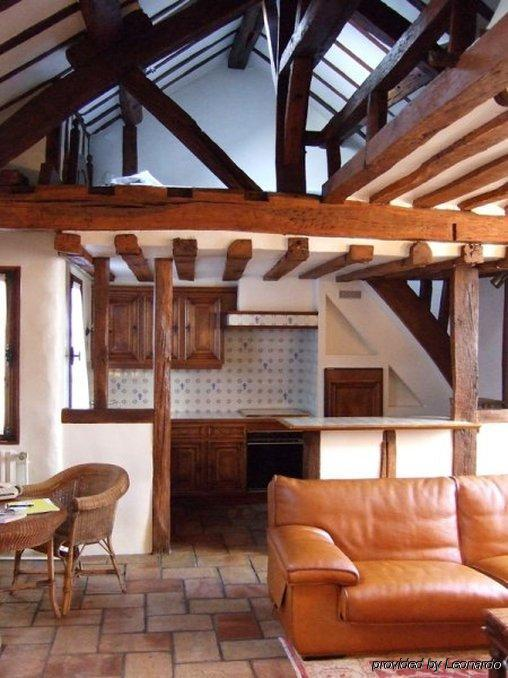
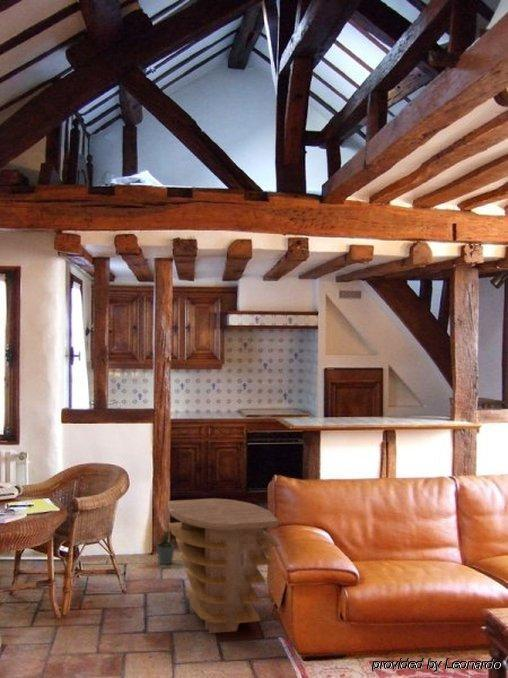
+ potted plant (164, 546)
+ side table (220, 565)
